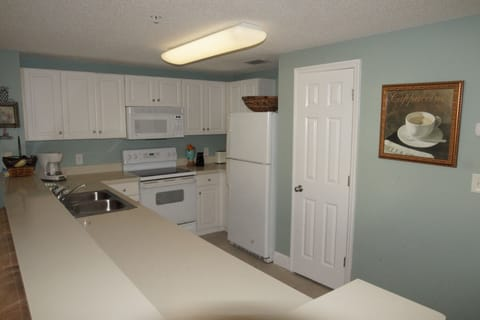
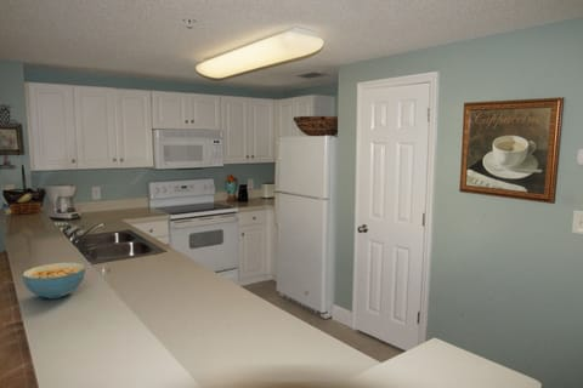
+ cereal bowl (55, 283)
